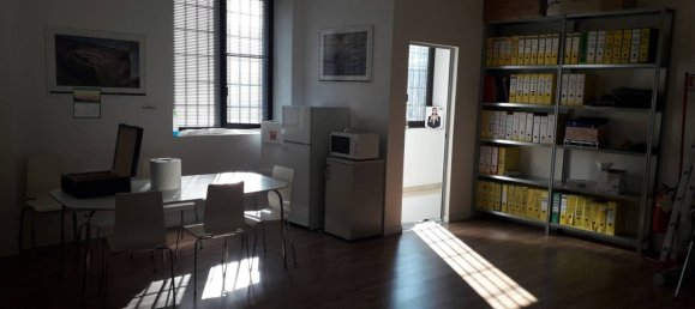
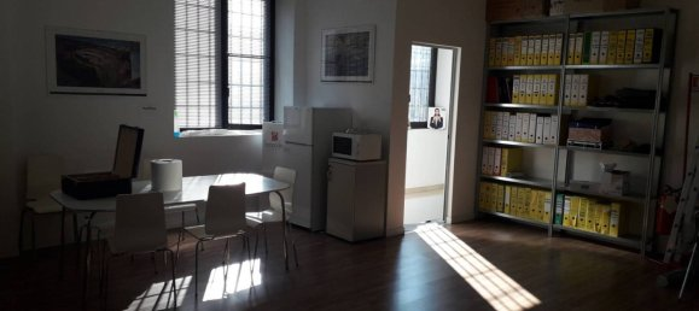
- calendar (86, 102)
